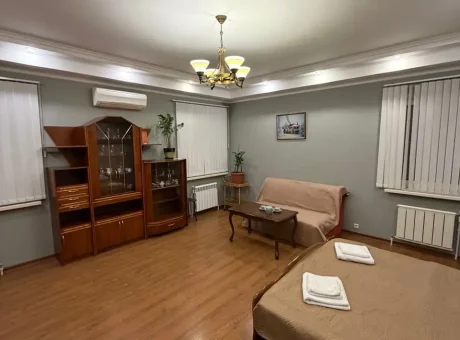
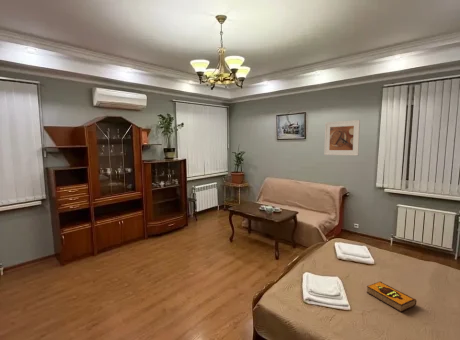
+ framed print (341, 138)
+ hardback book (390, 295)
